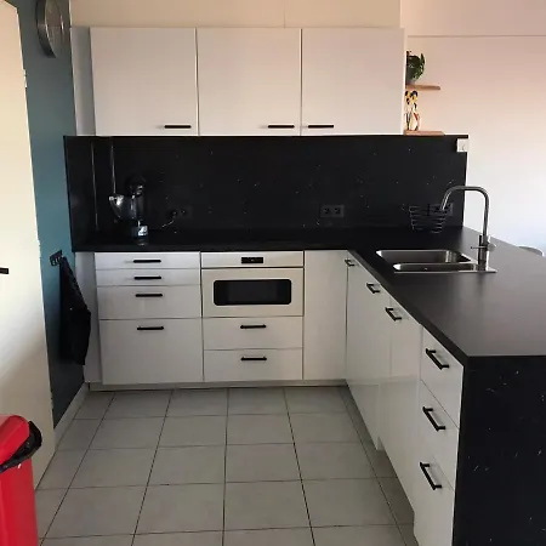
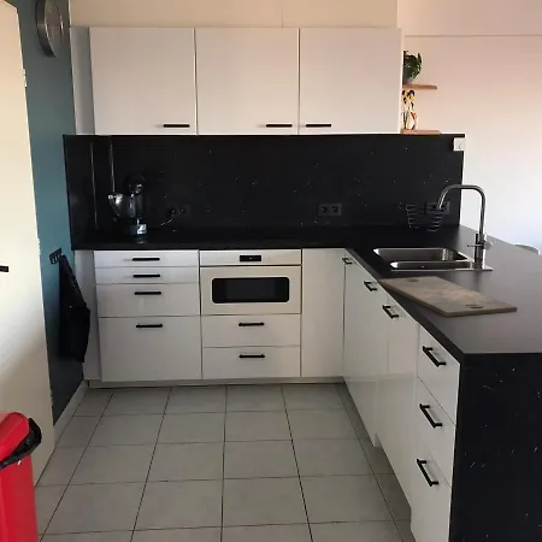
+ cutting board (440, 293)
